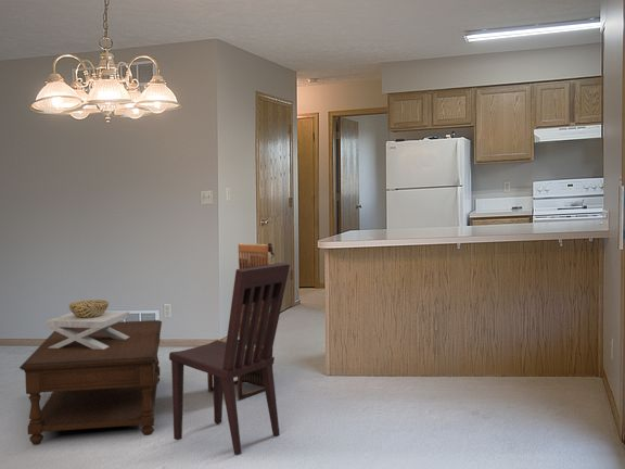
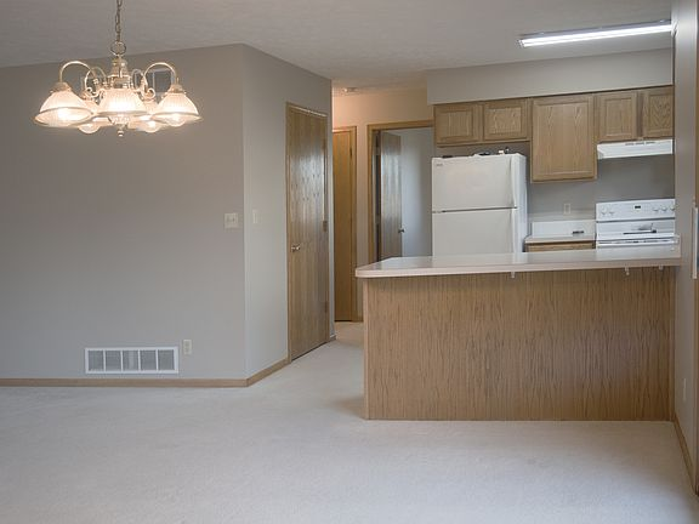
- decorative bowl (89, 321)
- dining chair (241, 317)
- coffee table (102, 373)
- dining chair (229, 351)
